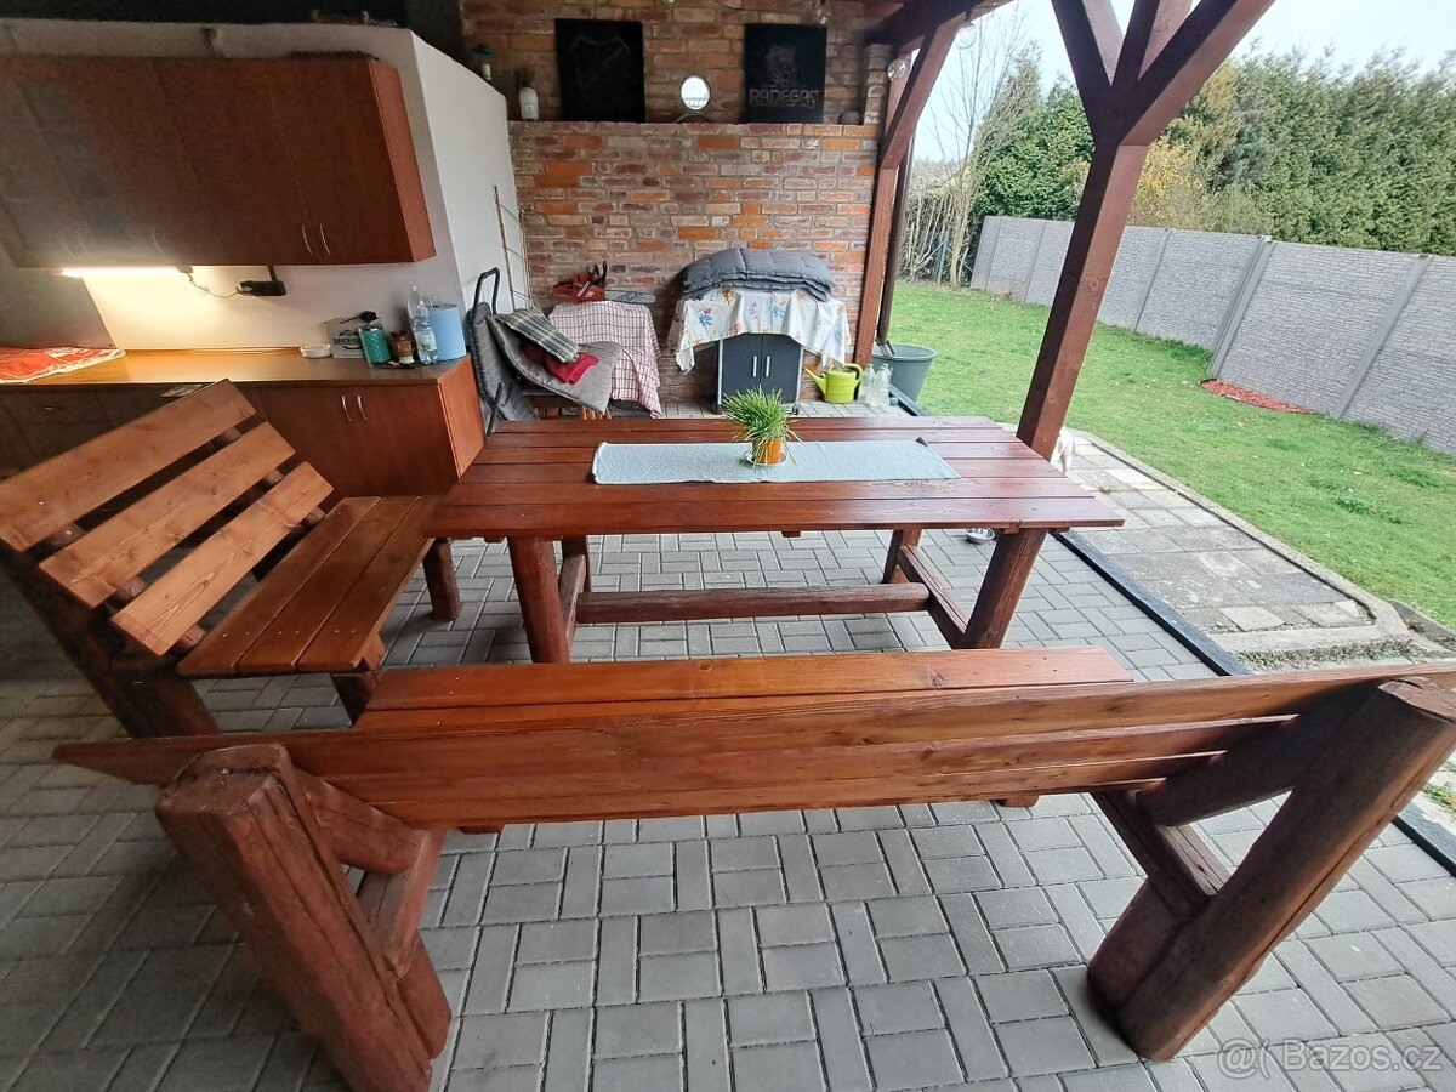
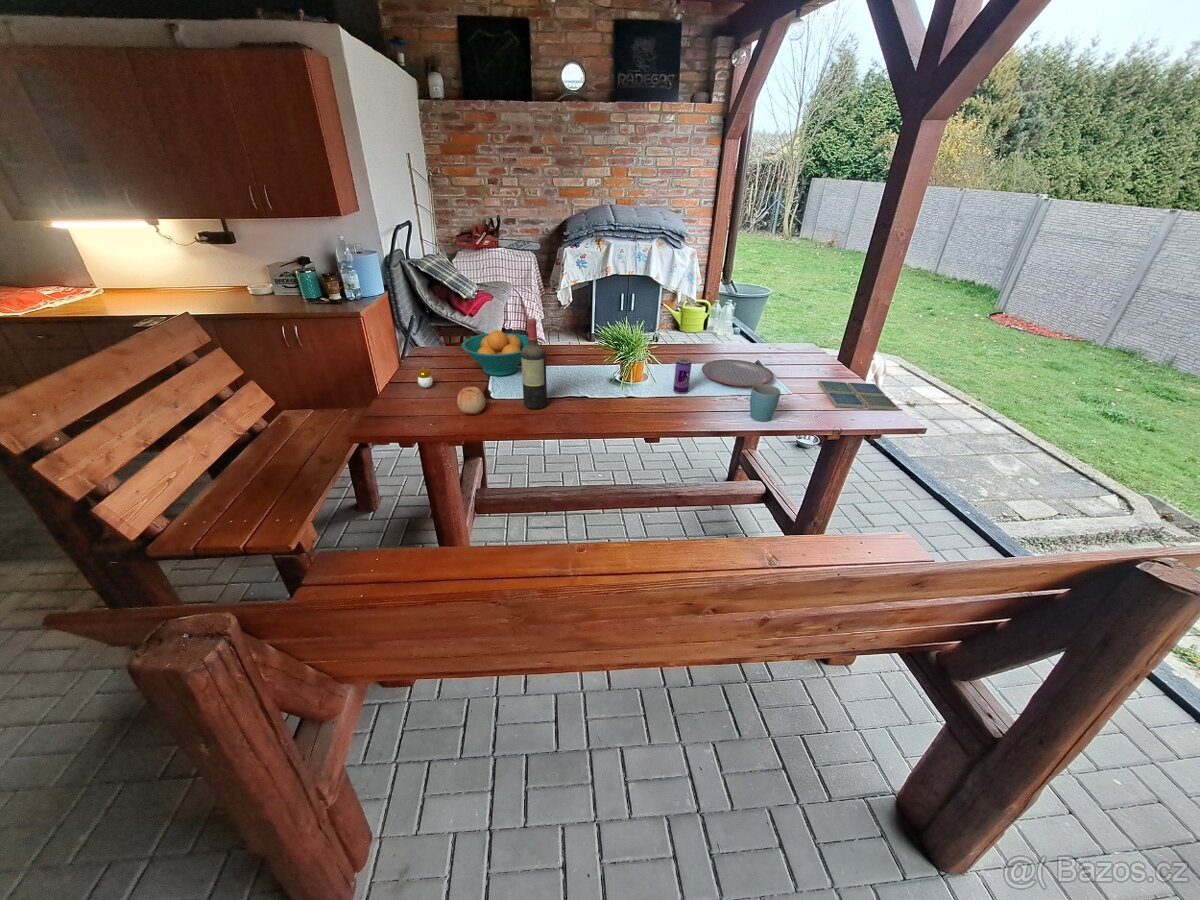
+ candle (424, 377)
+ drink coaster (856, 394)
+ fruit bowl (499, 350)
+ beverage can (682, 375)
+ wine bottle (533, 364)
+ plate (736, 374)
+ apple (471, 400)
+ mug (762, 401)
